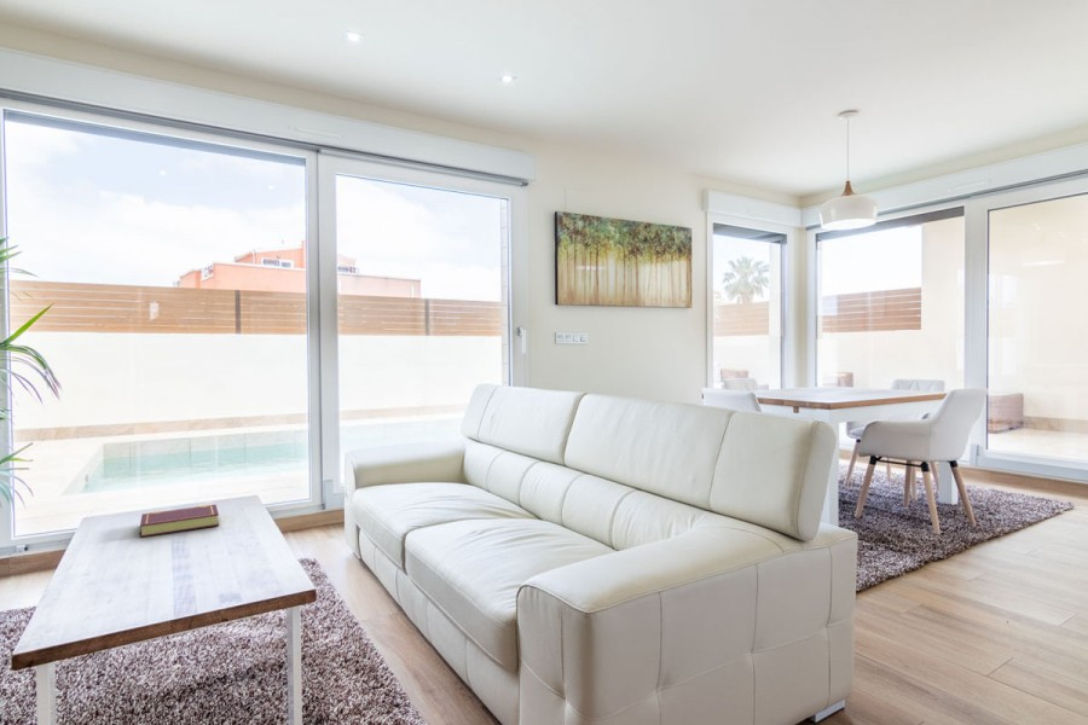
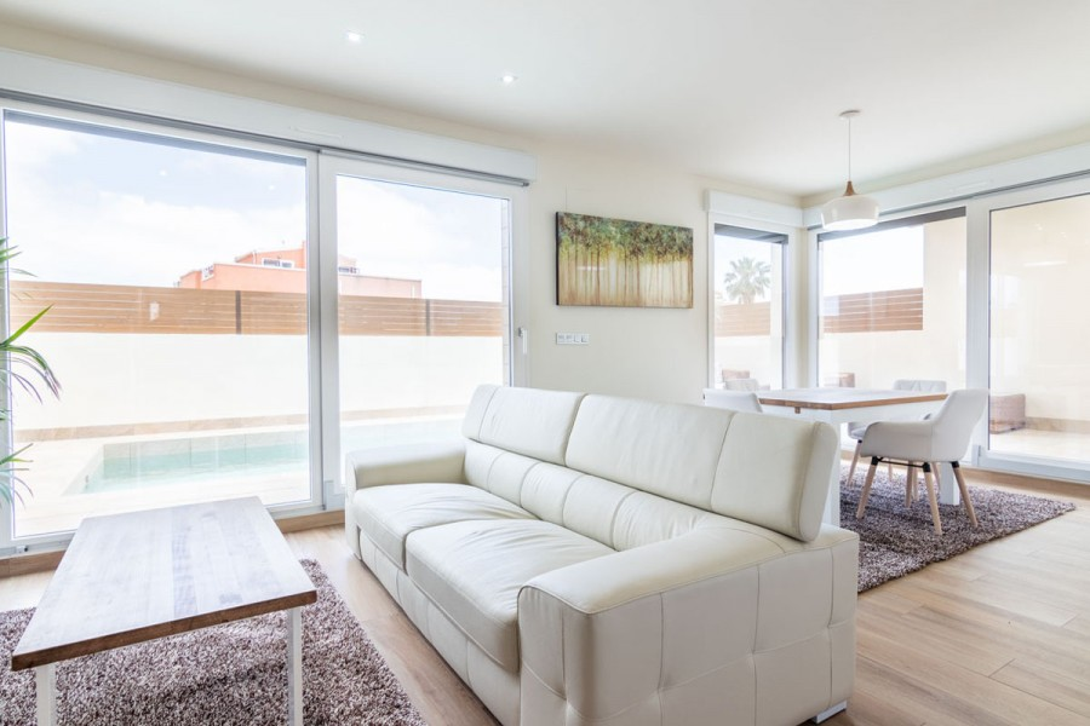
- book (179, 518)
